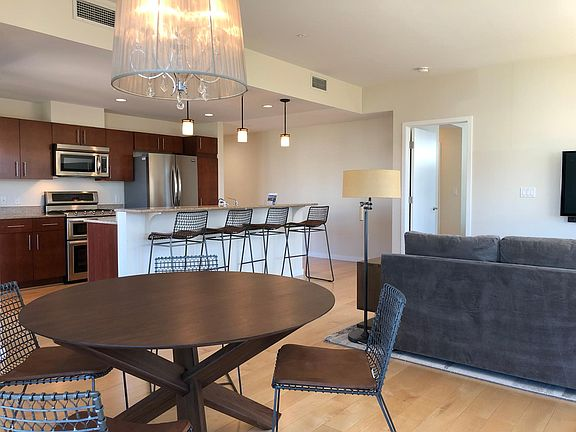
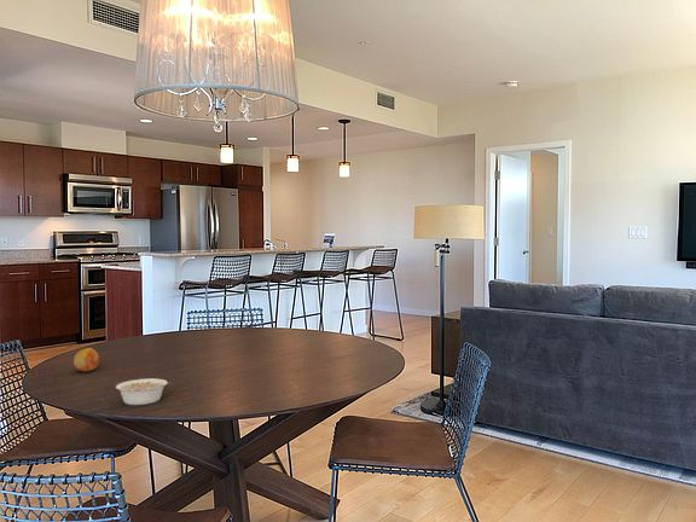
+ fruit (86, 359)
+ legume (144, 390)
